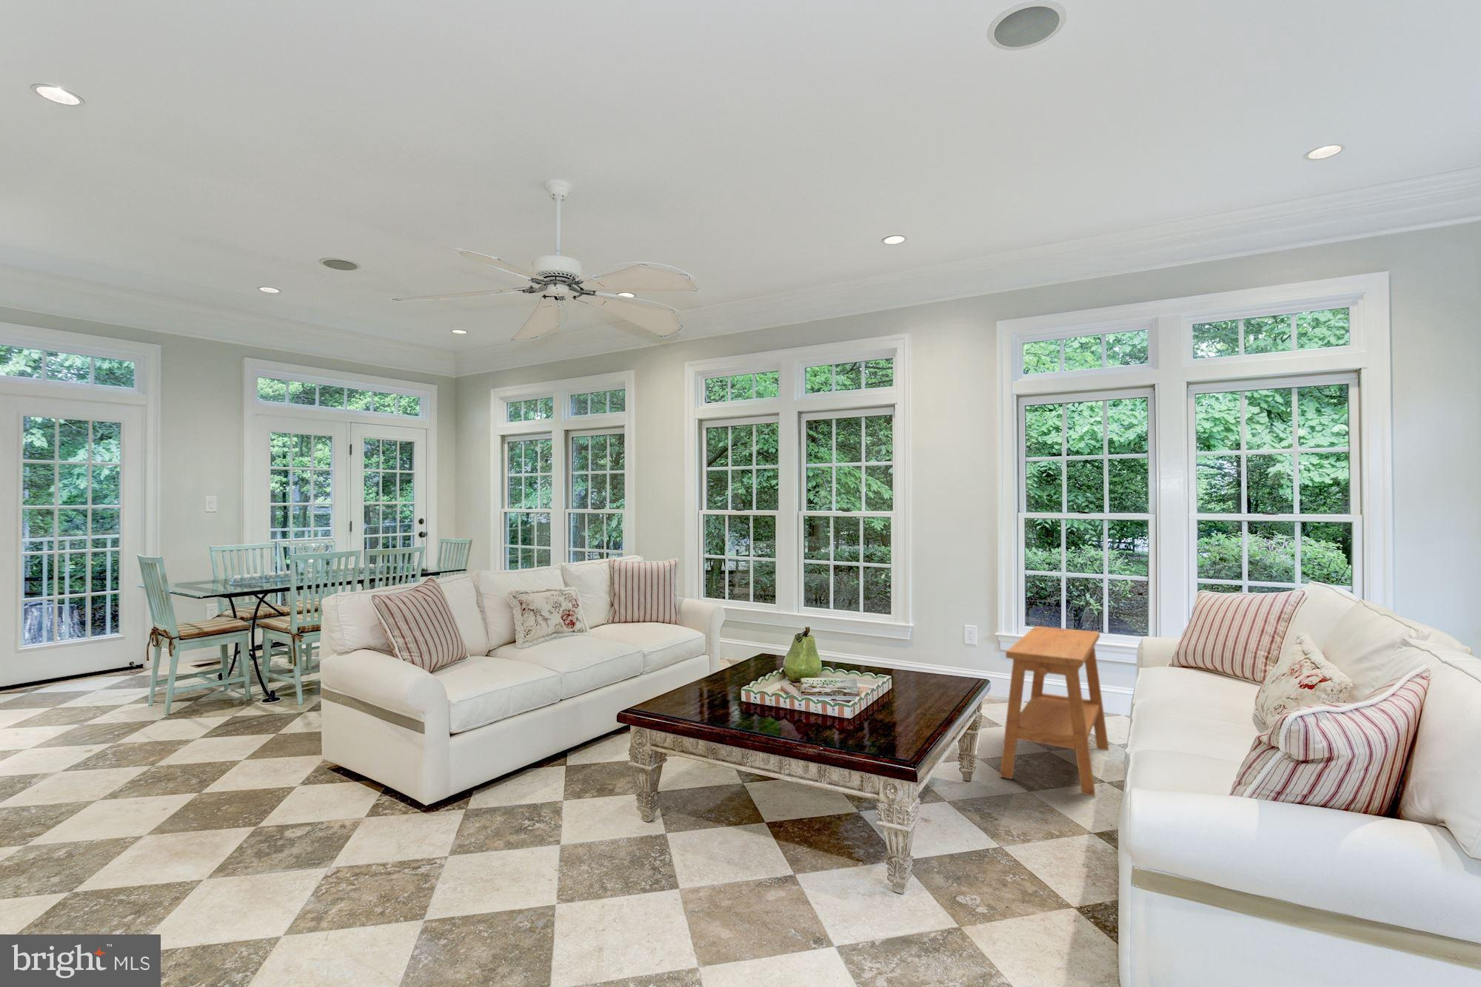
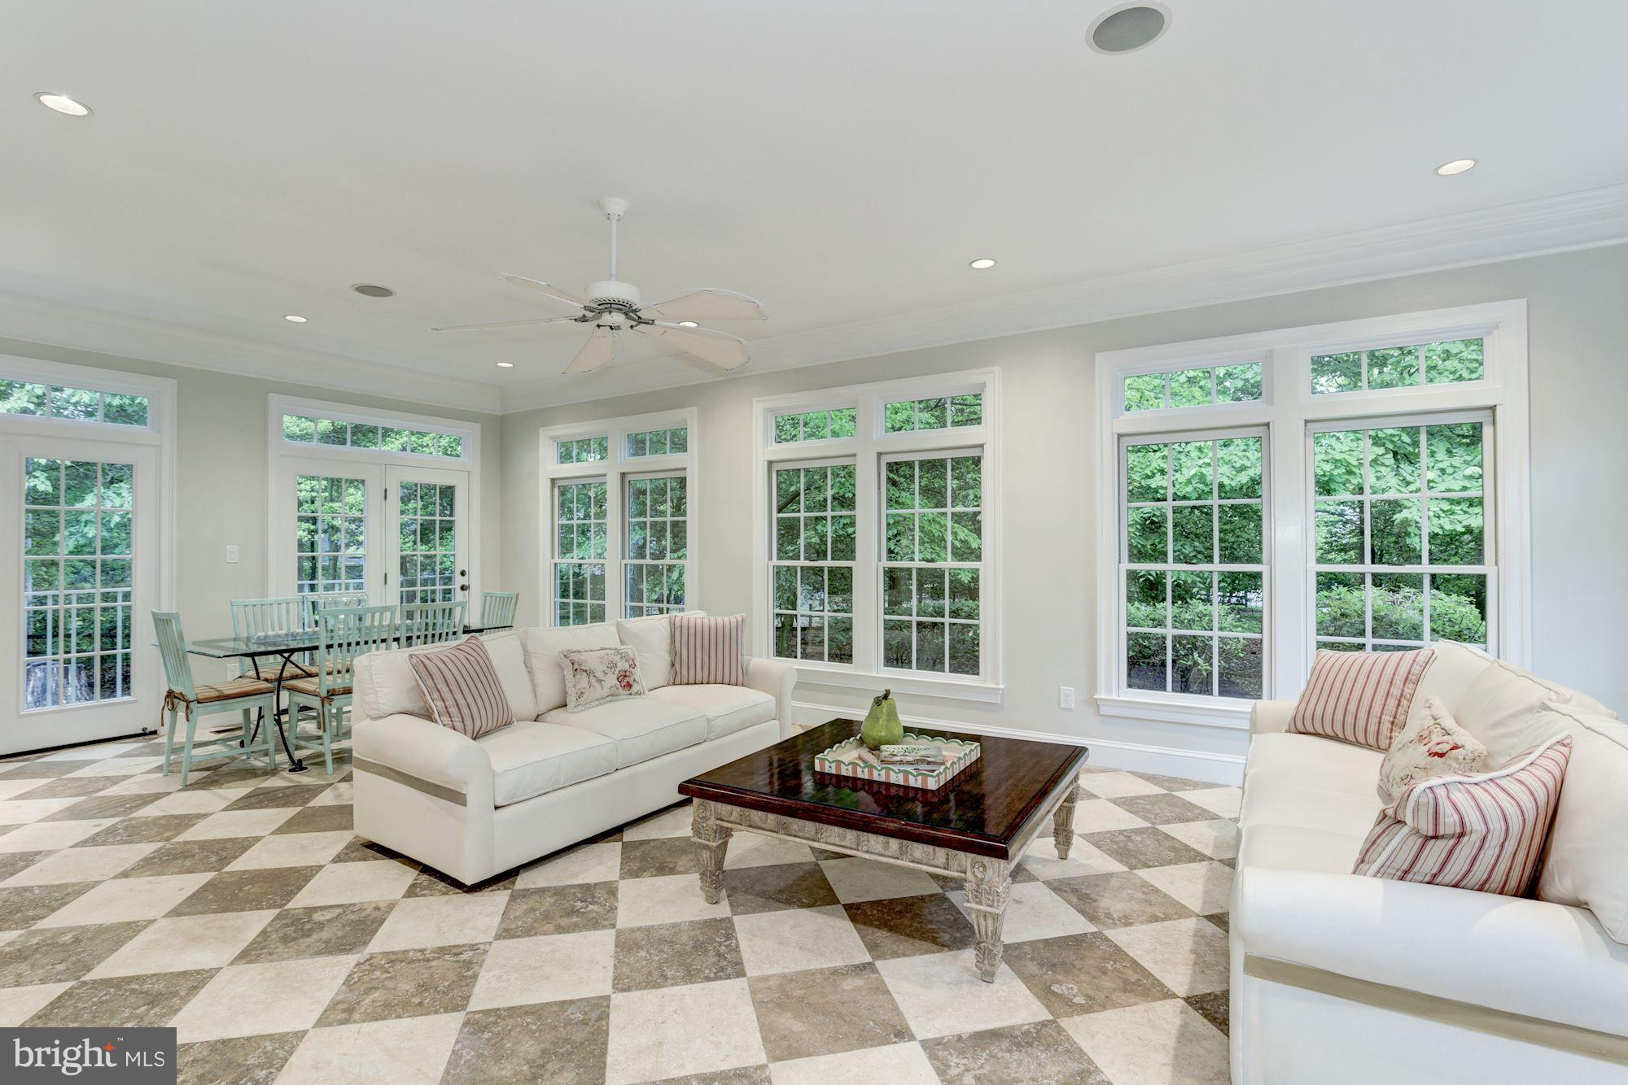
- side table (1056, 702)
